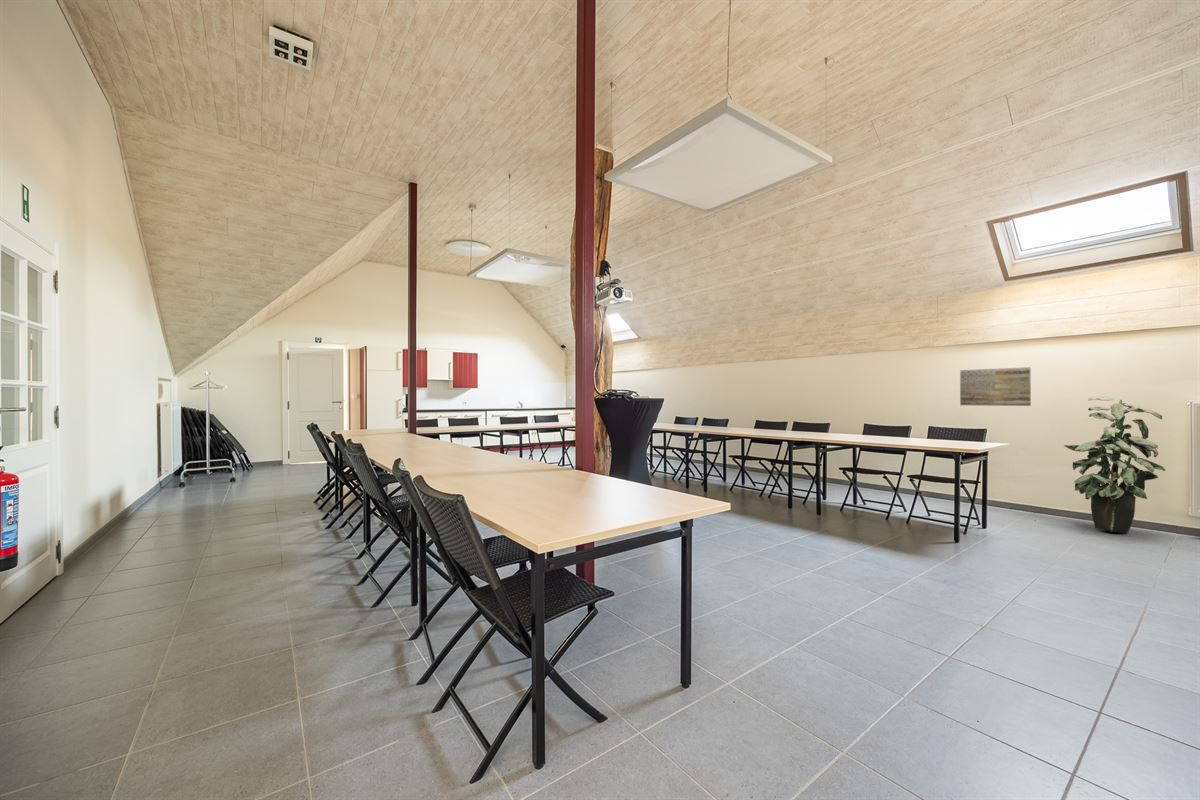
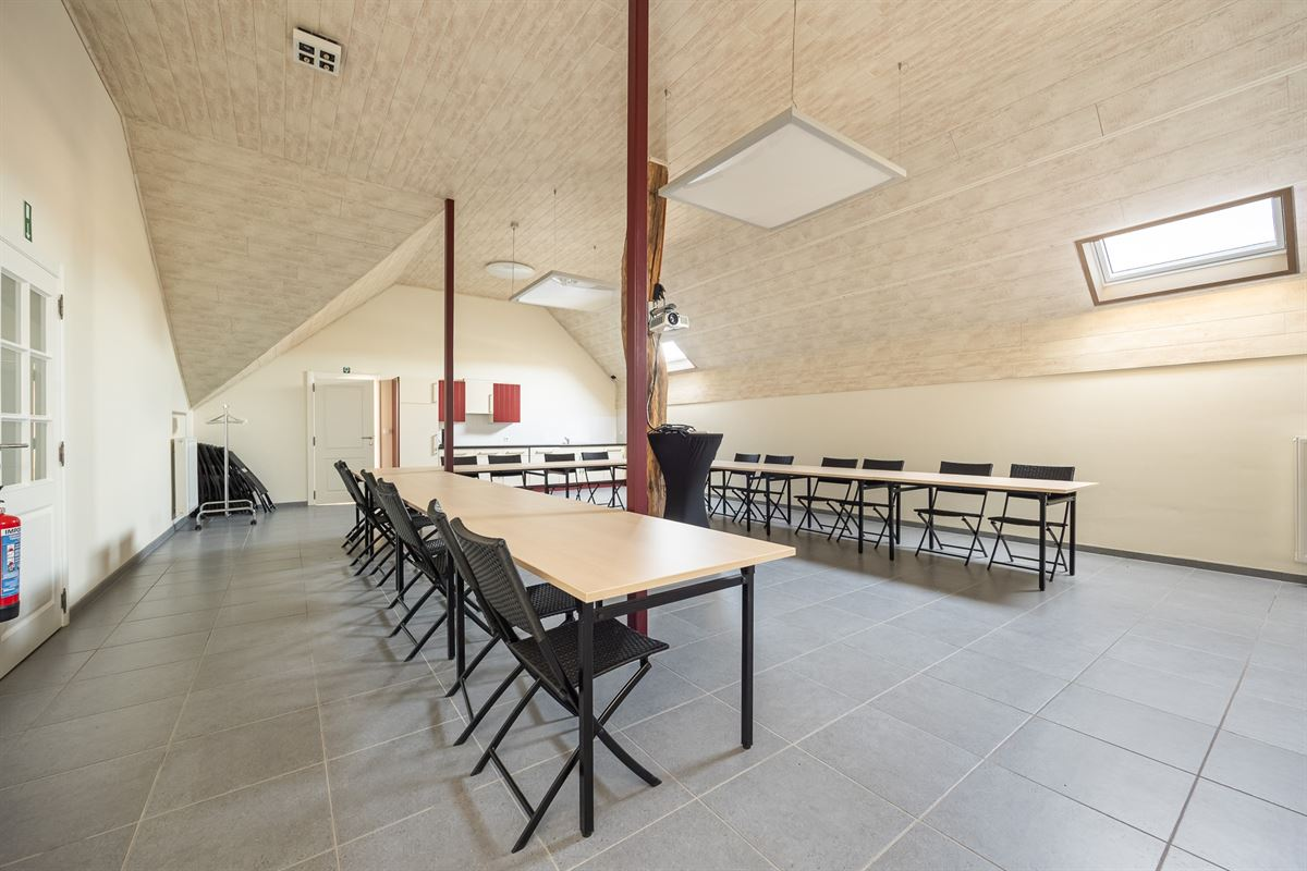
- wall art (993, 387)
- indoor plant (1110, 464)
